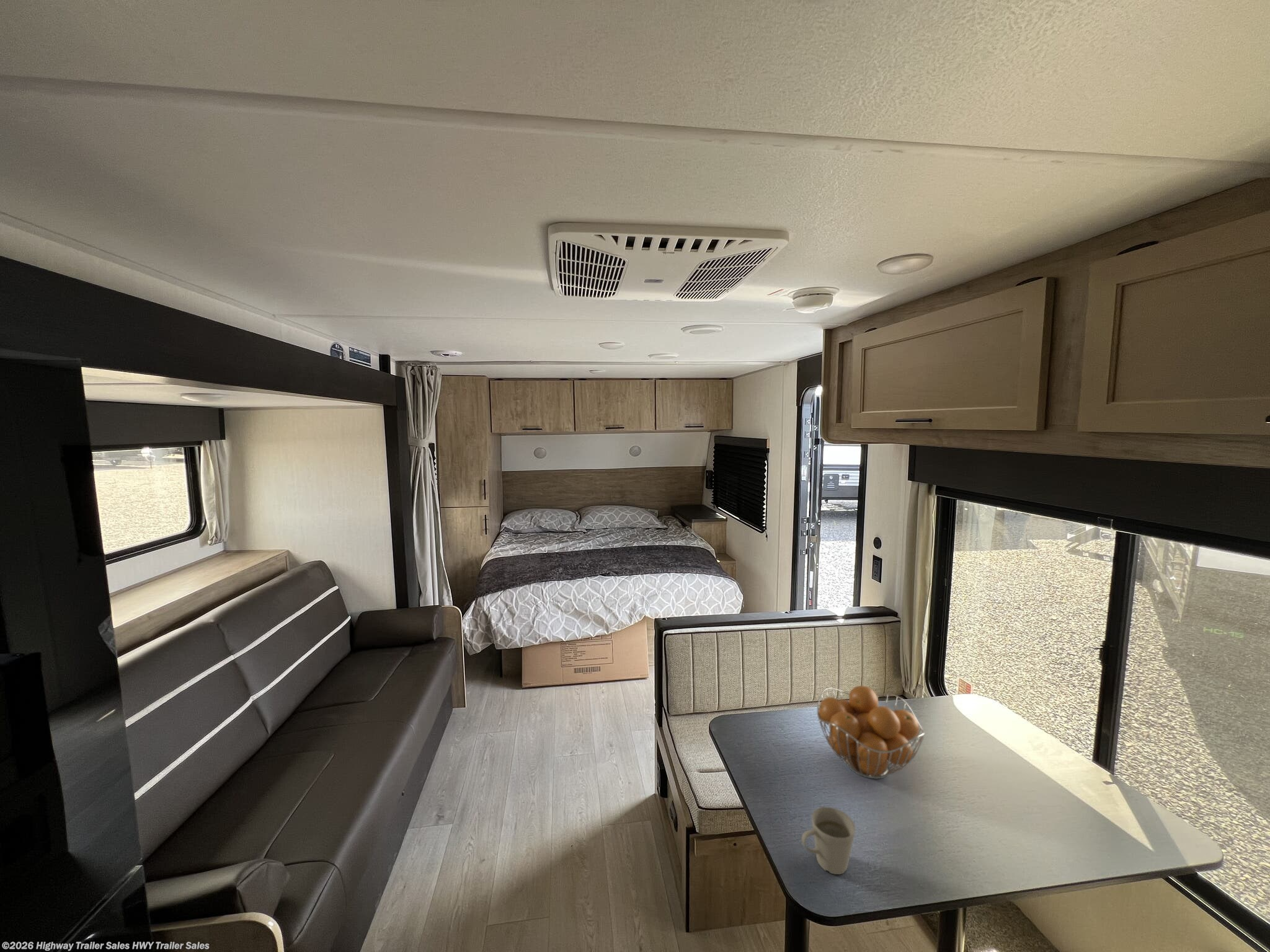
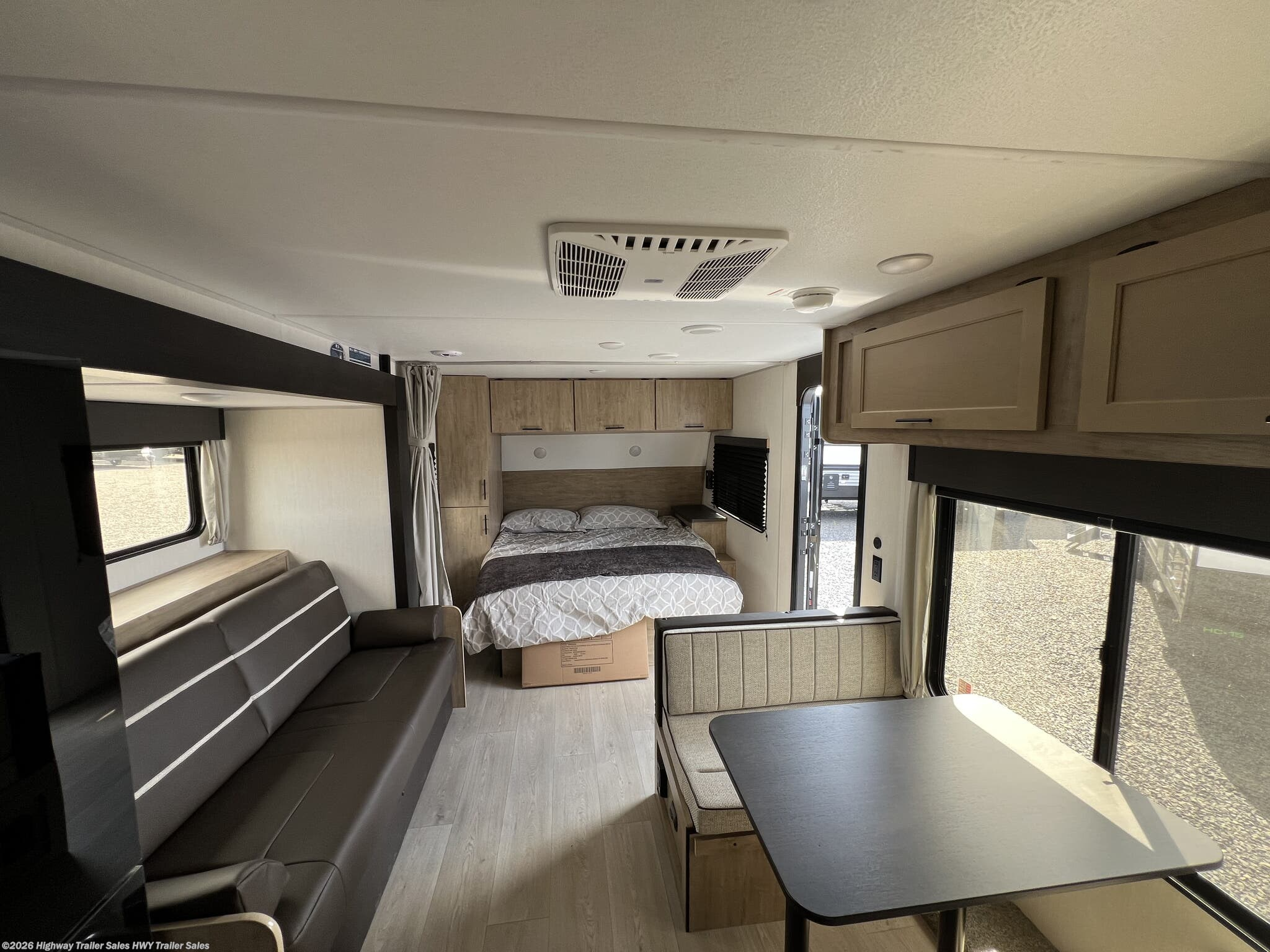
- fruit basket (868, 731)
- mug (826, 844)
